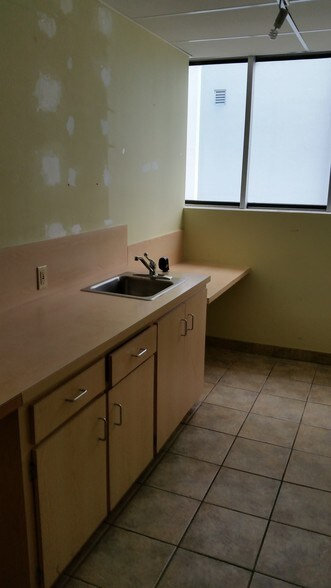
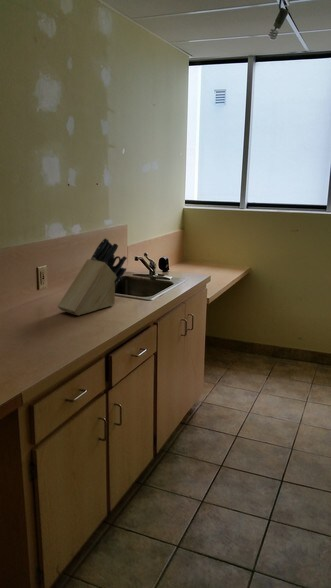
+ knife block (94, 274)
